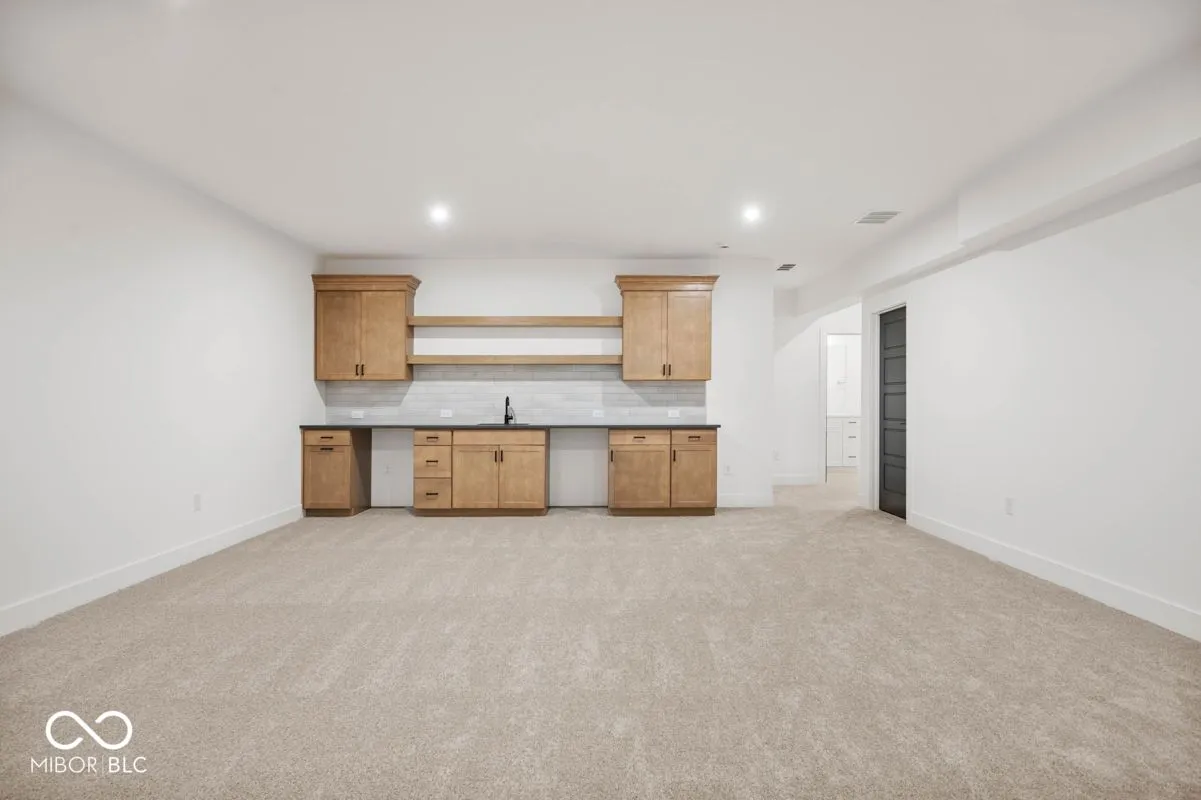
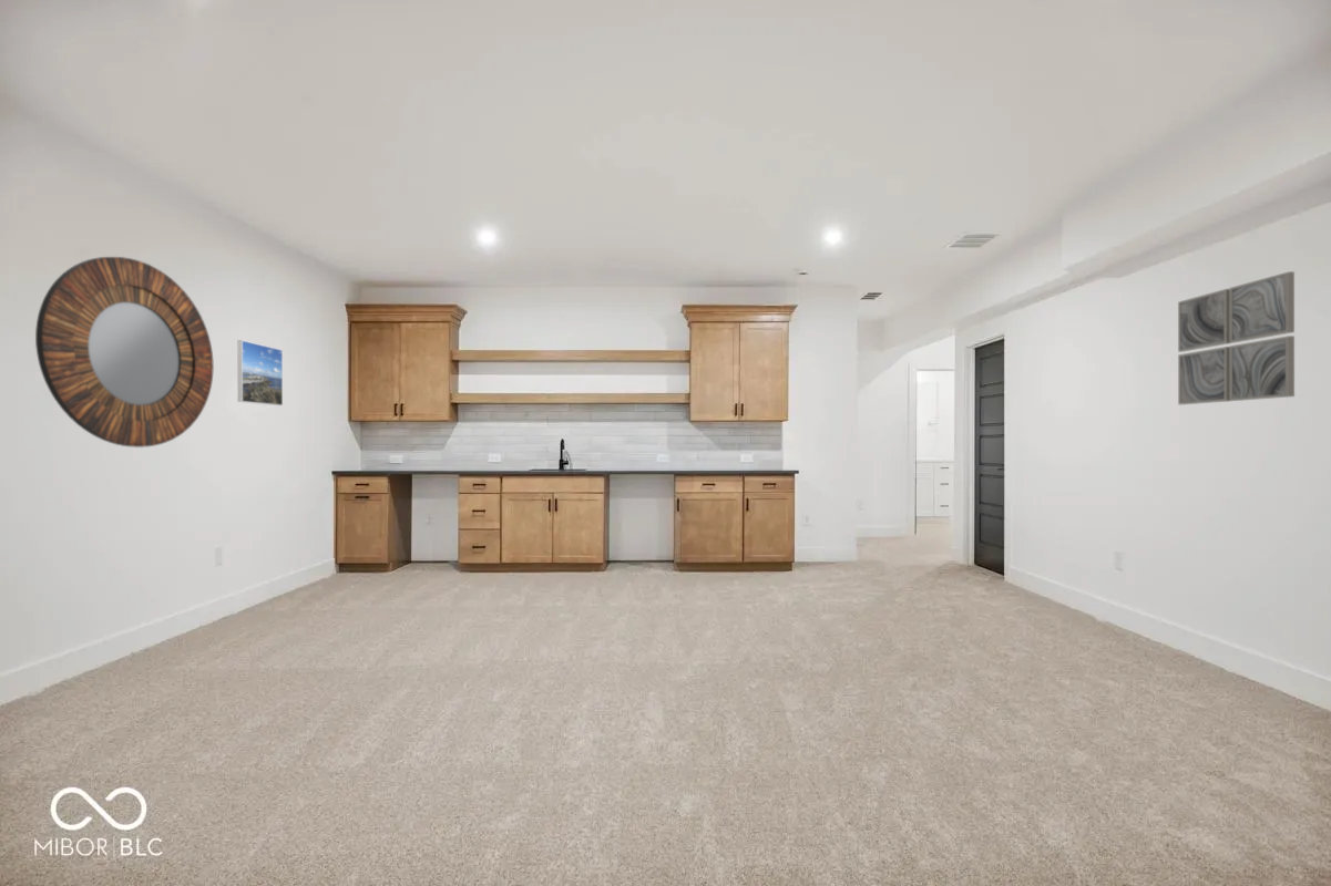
+ wall art (1230, 346)
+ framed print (260, 374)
+ home mirror (137, 353)
